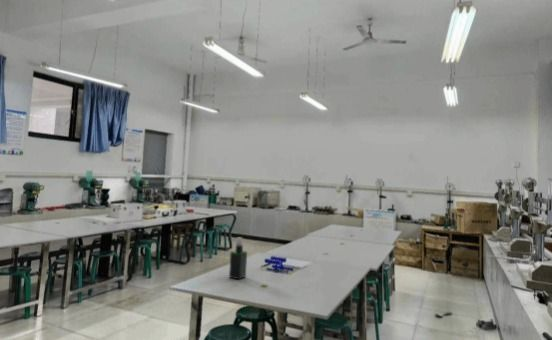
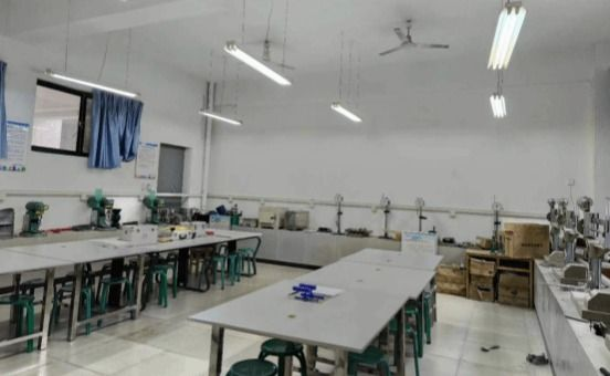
- spray bottle (238, 257)
